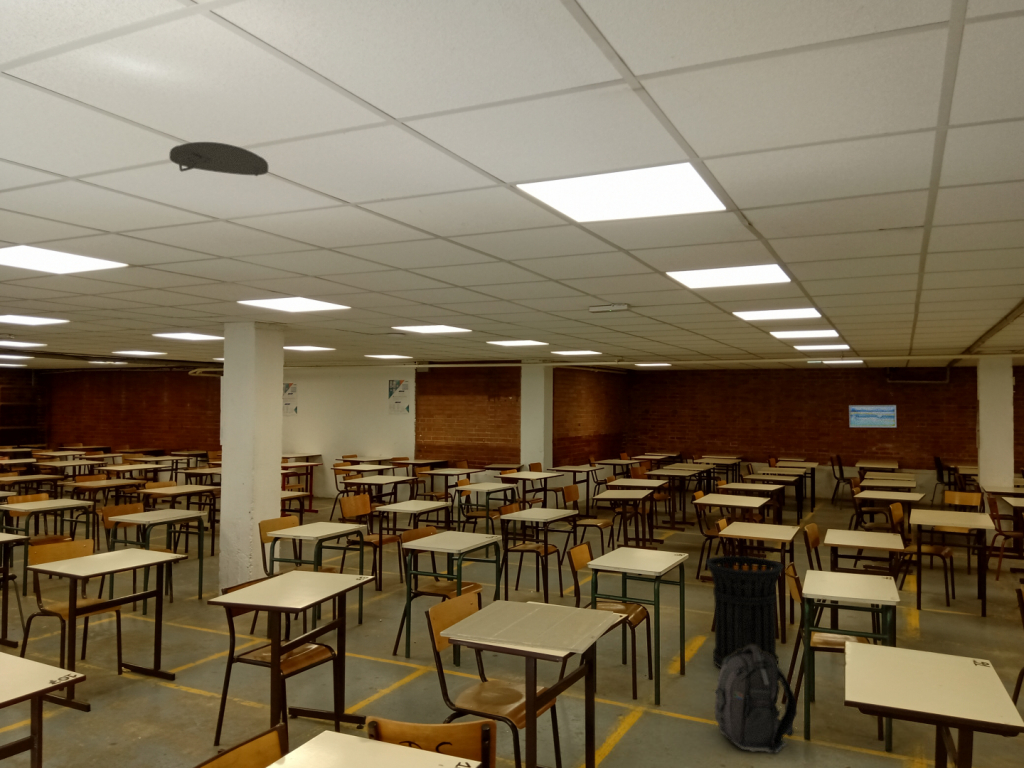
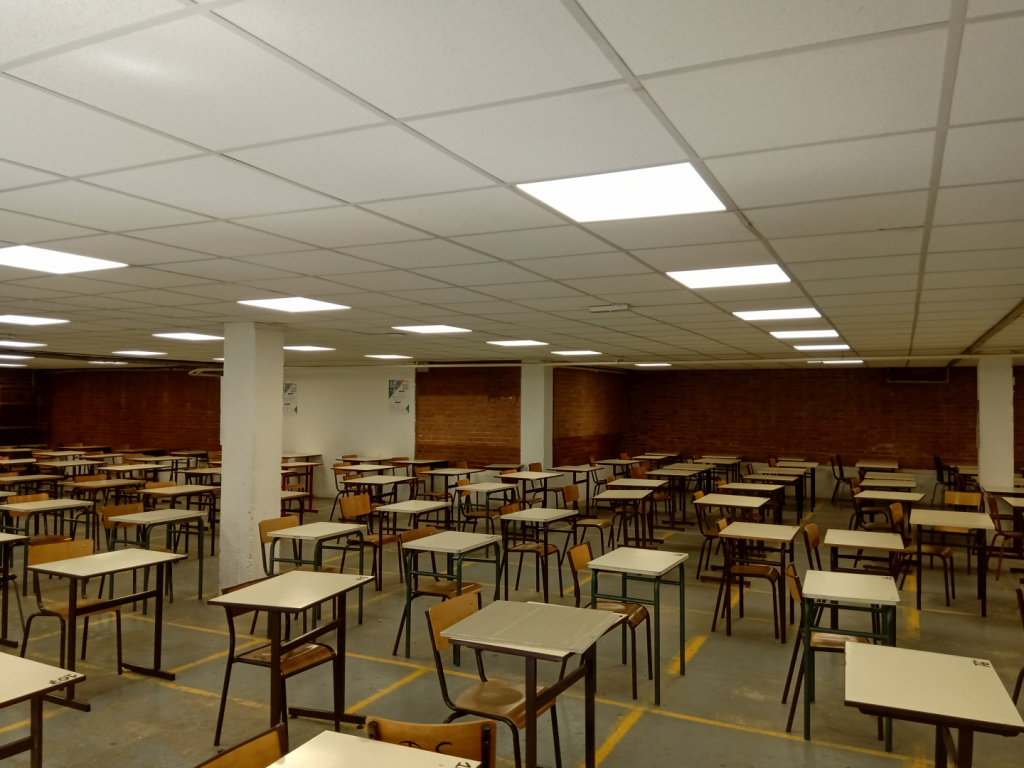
- trash can (744, 614)
- wall art (872, 416)
- smoke detector (220, 163)
- backpack (752, 692)
